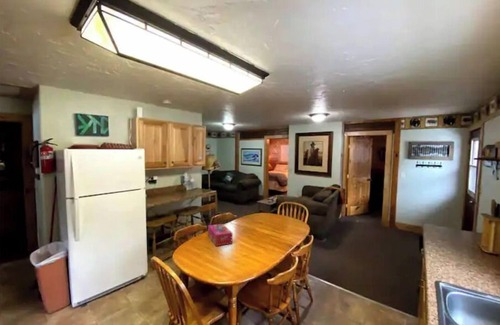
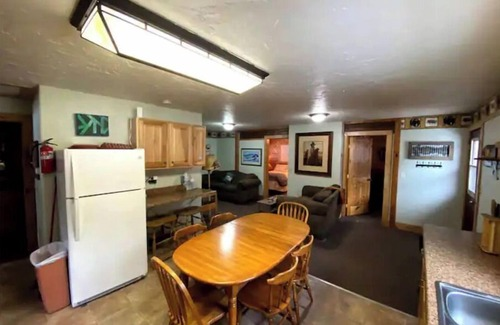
- tissue box (219, 234)
